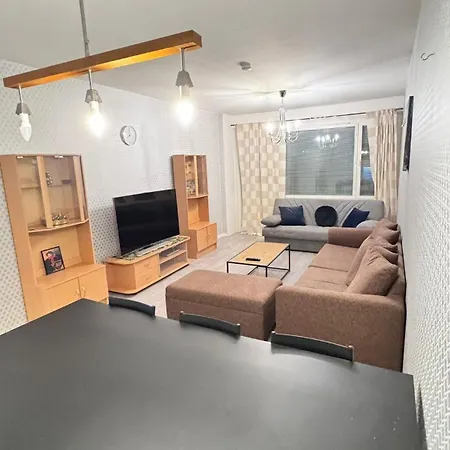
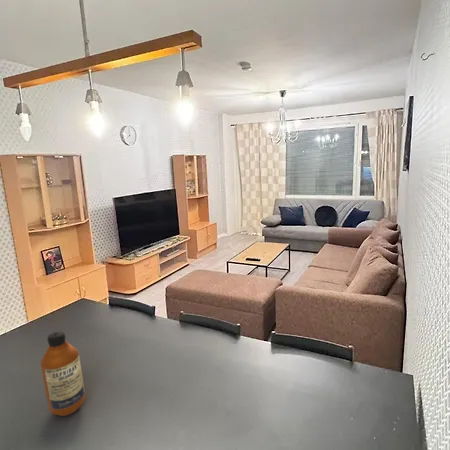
+ bottle (62, 372)
